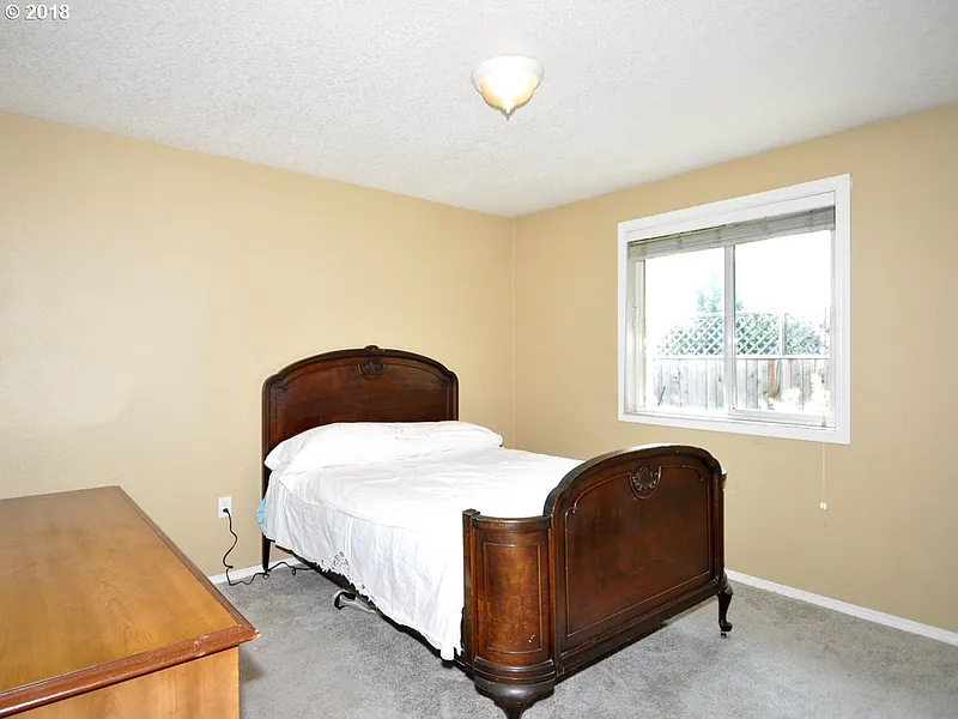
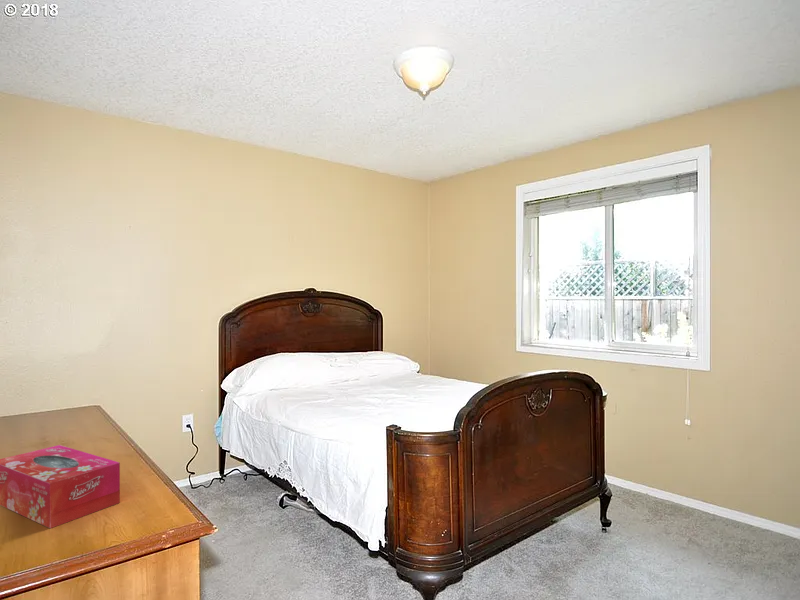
+ tissue box (55, 481)
